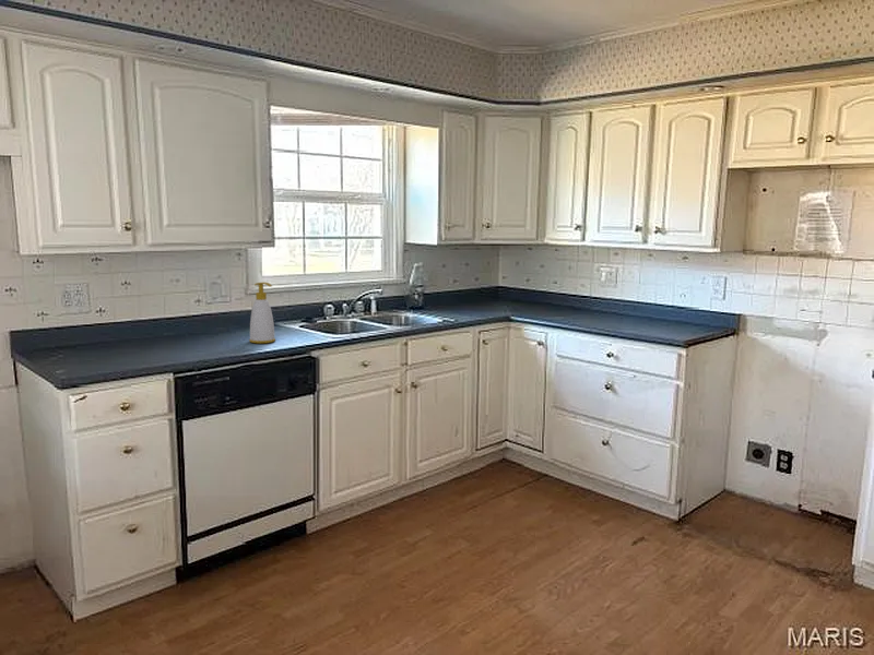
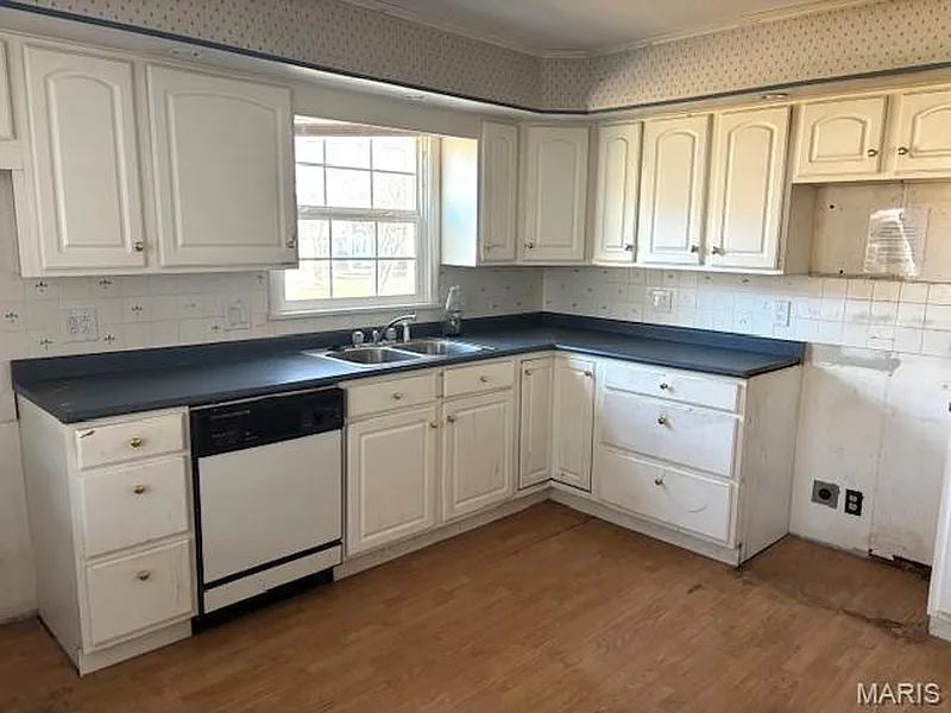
- soap bottle (261, 311)
